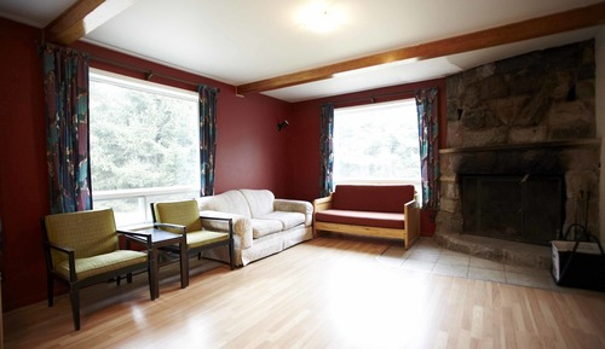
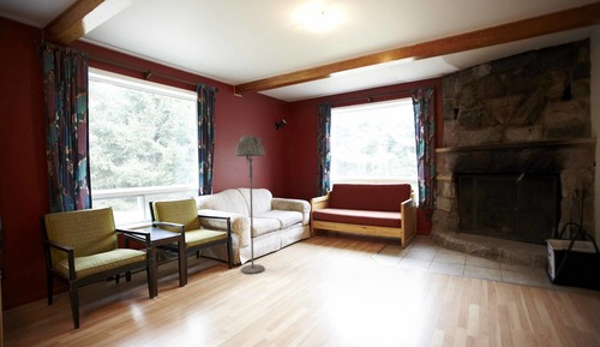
+ floor lamp (251, 203)
